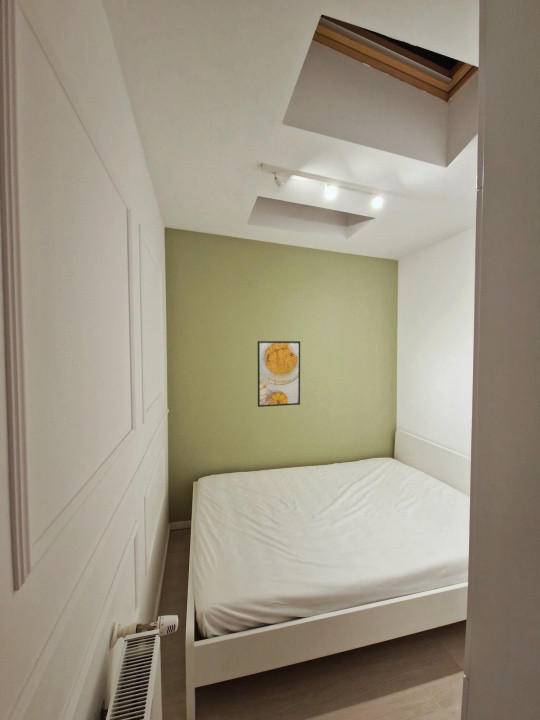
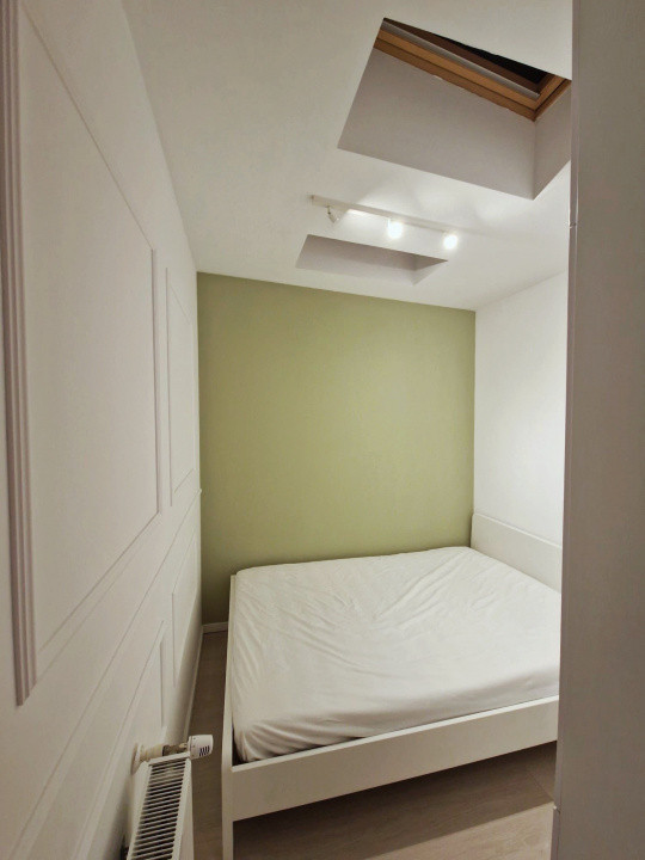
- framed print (279, 373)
